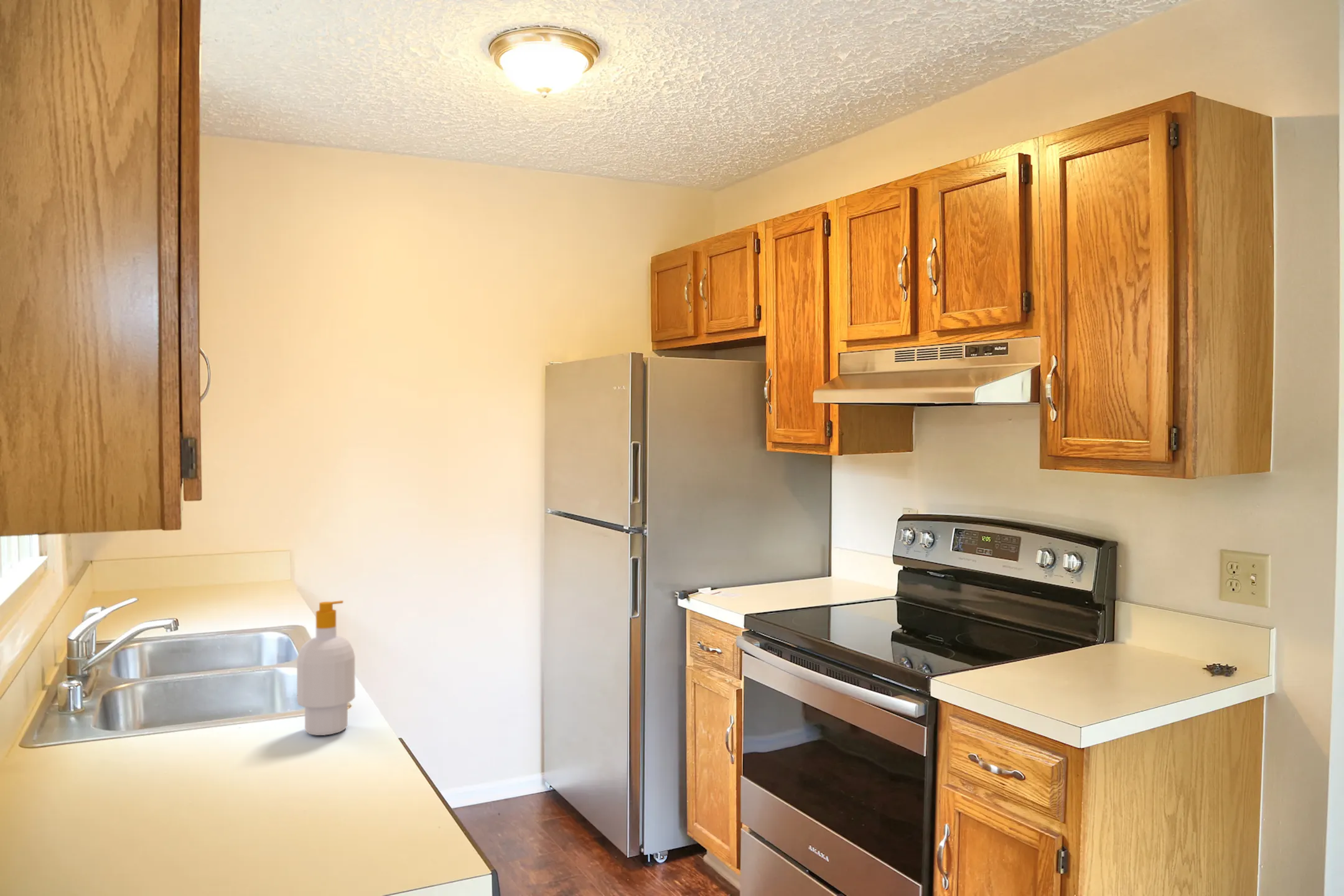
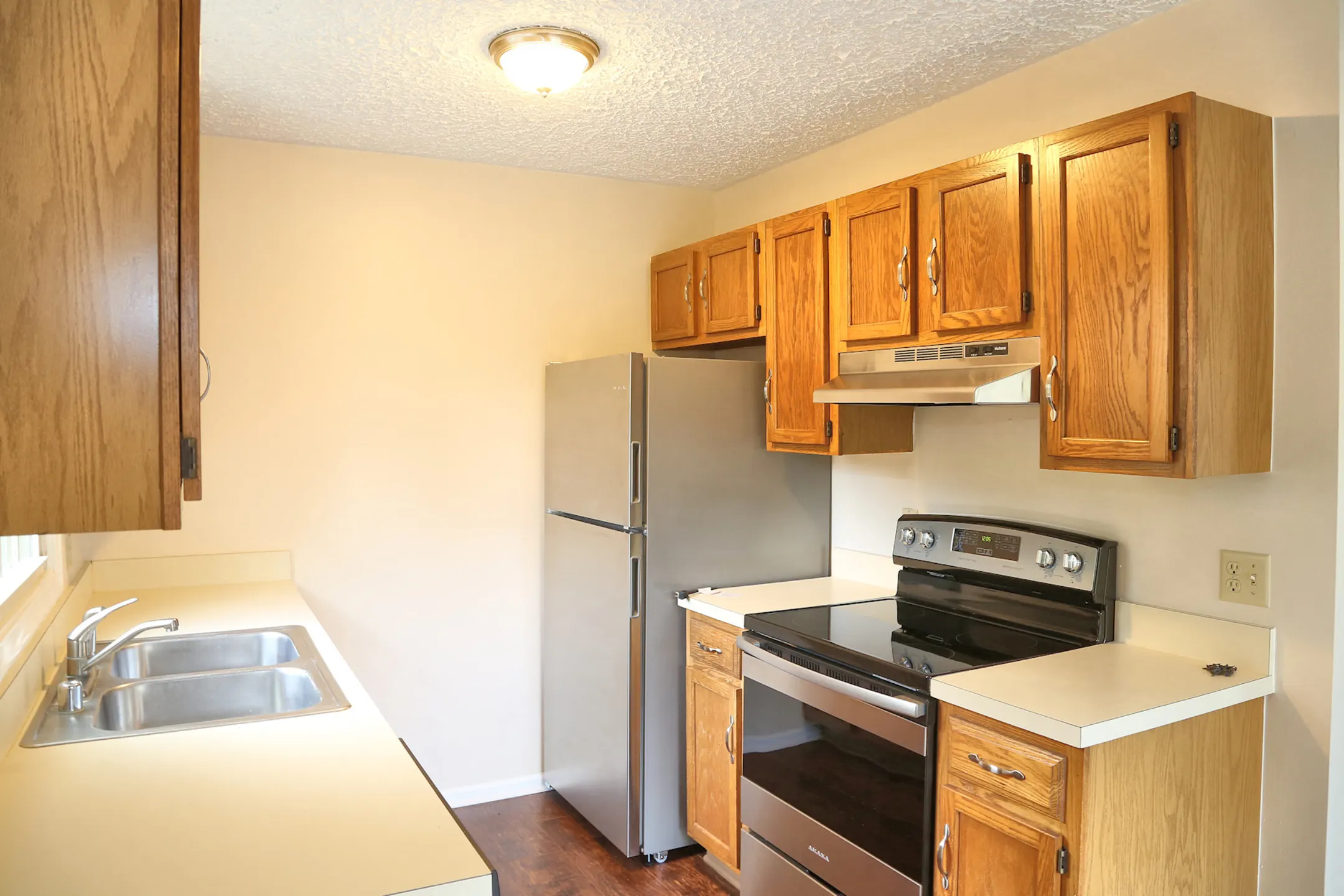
- soap bottle (326, 666)
